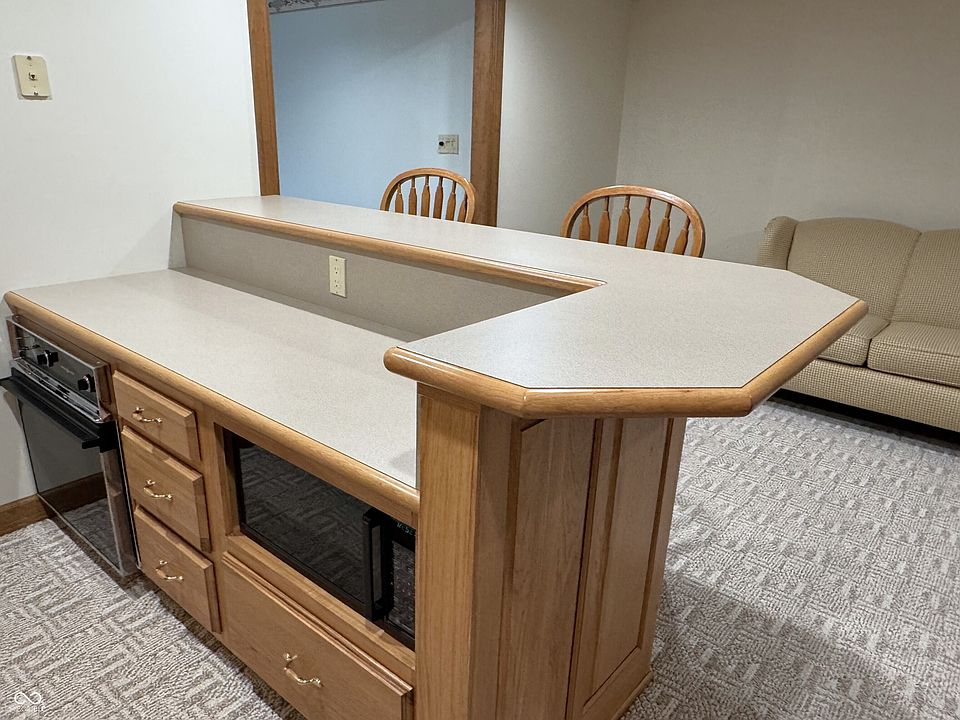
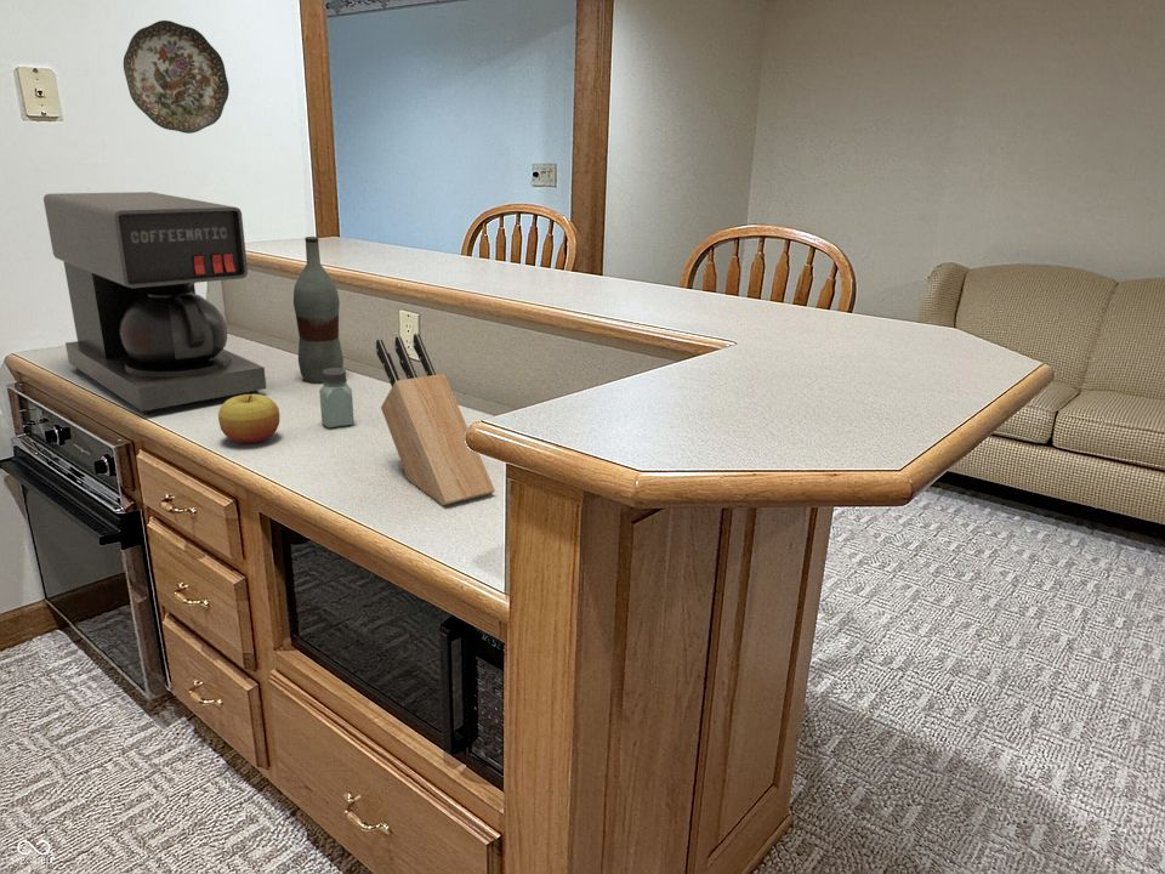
+ bottle (317, 308)
+ knife block (428, 413)
+ decorative plate (176, 78)
+ apple (249, 416)
+ saltshaker (335, 397)
+ coffee maker (152, 294)
